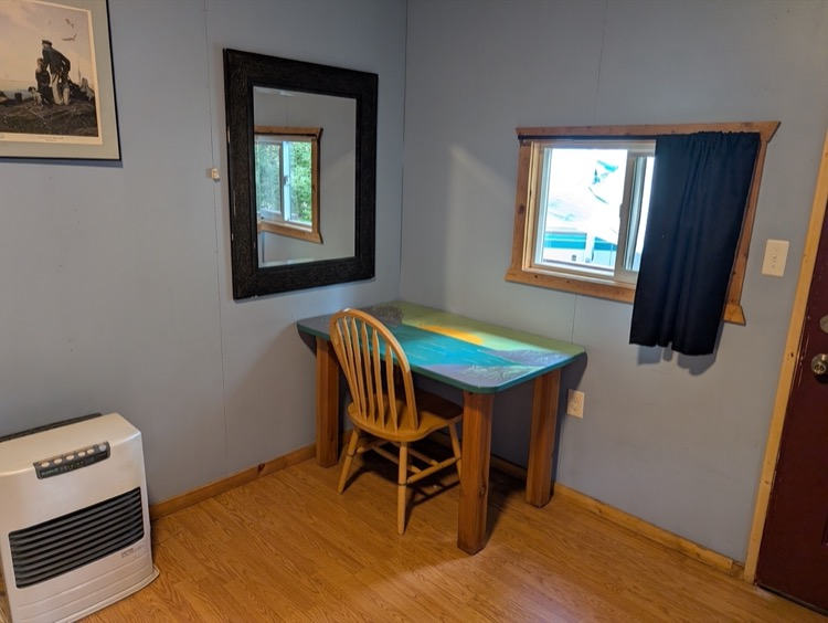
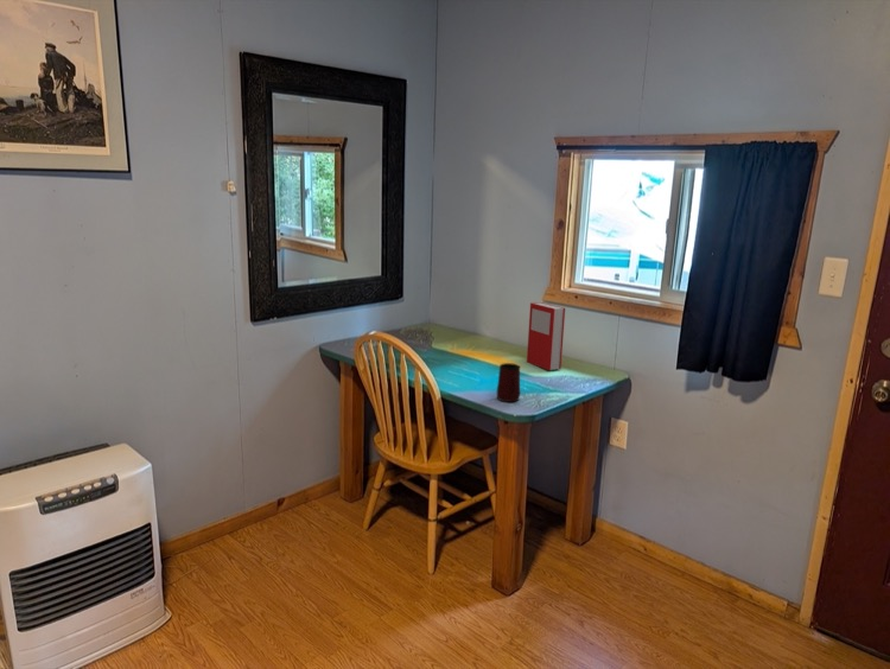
+ mug (510, 383)
+ book (545, 336)
